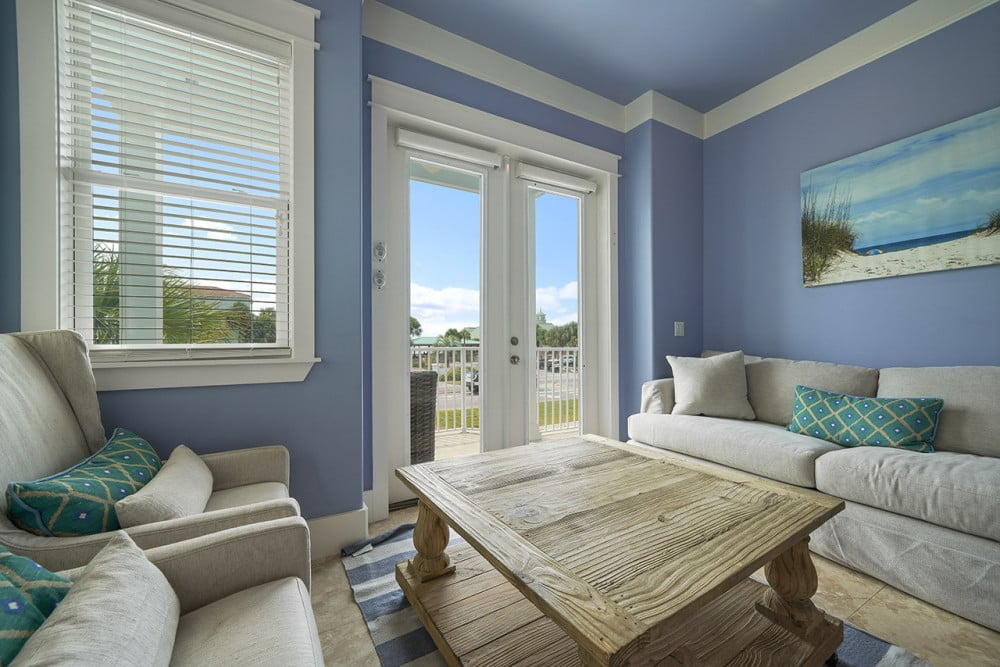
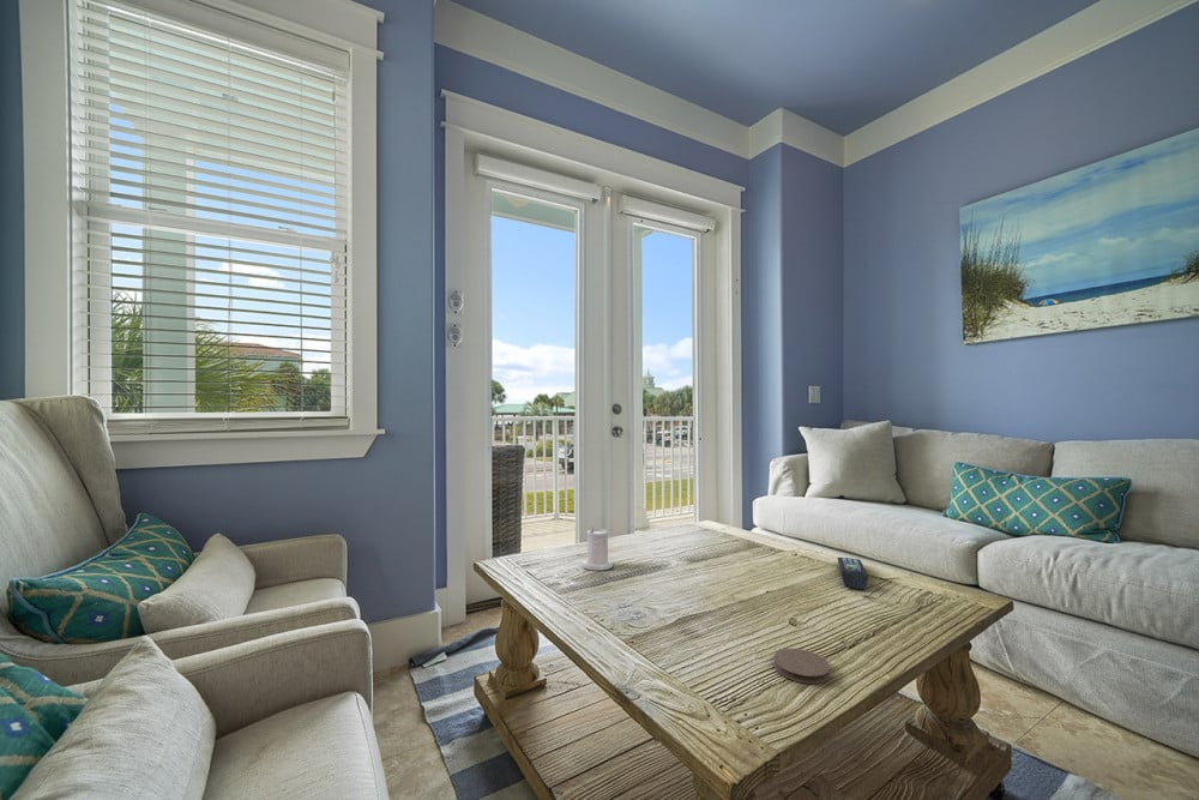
+ candle (597, 546)
+ coaster (801, 664)
+ remote control (851, 570)
